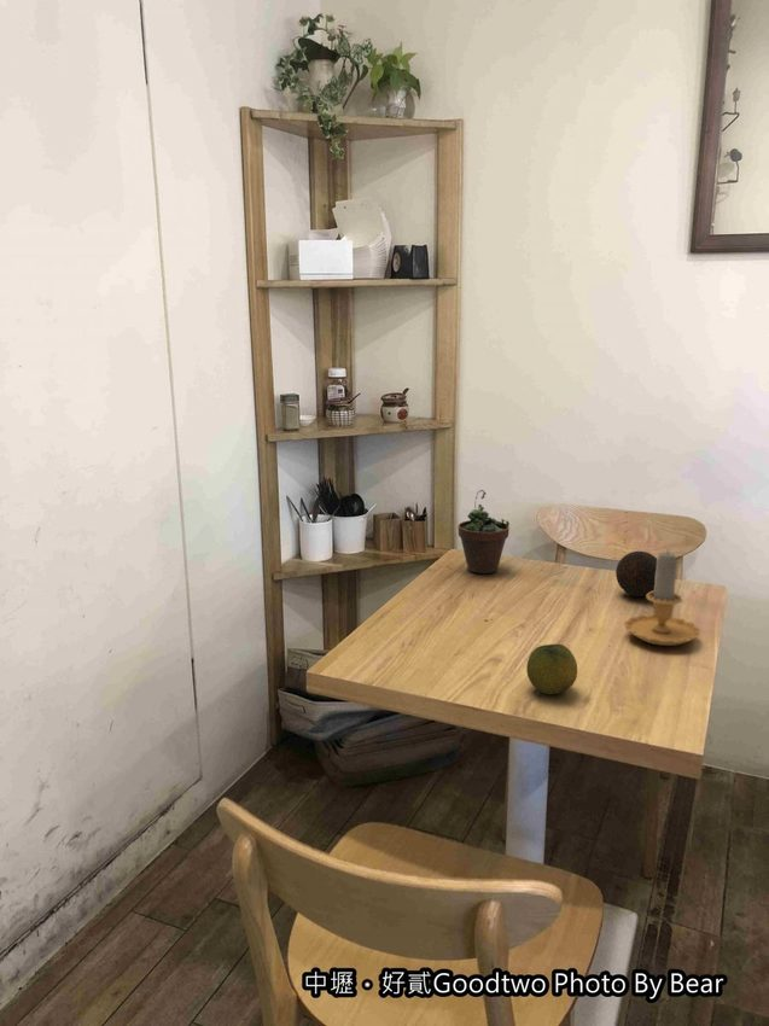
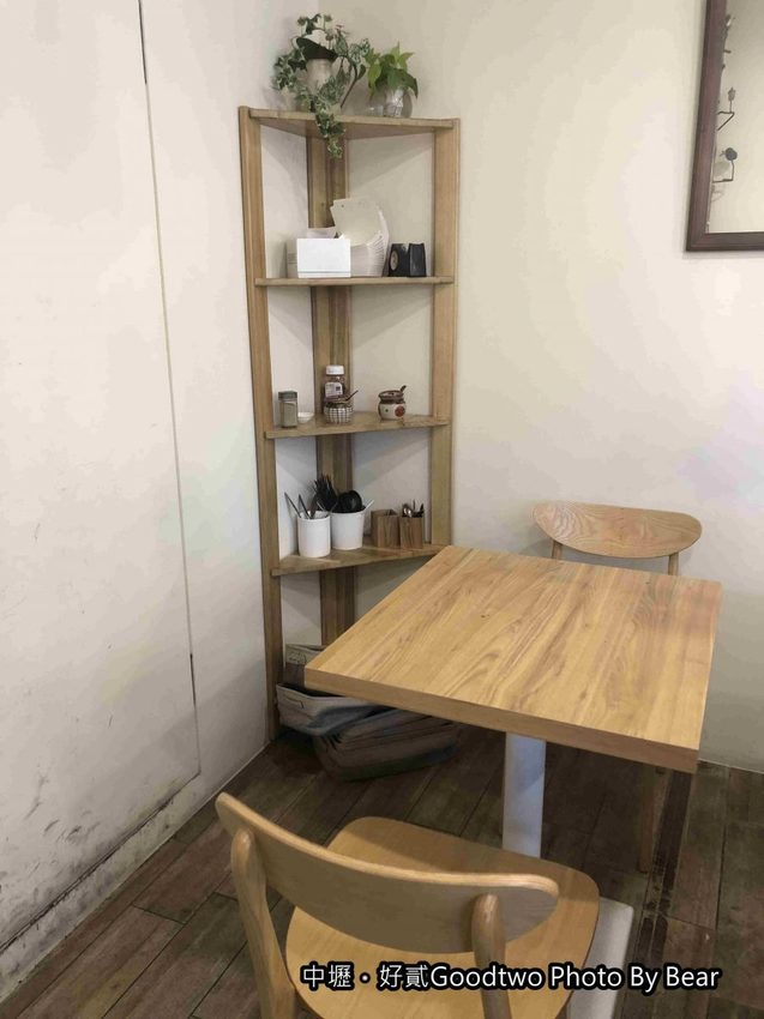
- fruit (552, 668)
- decorative ball (639, 573)
- succulent plant (483, 529)
- candle (663, 590)
